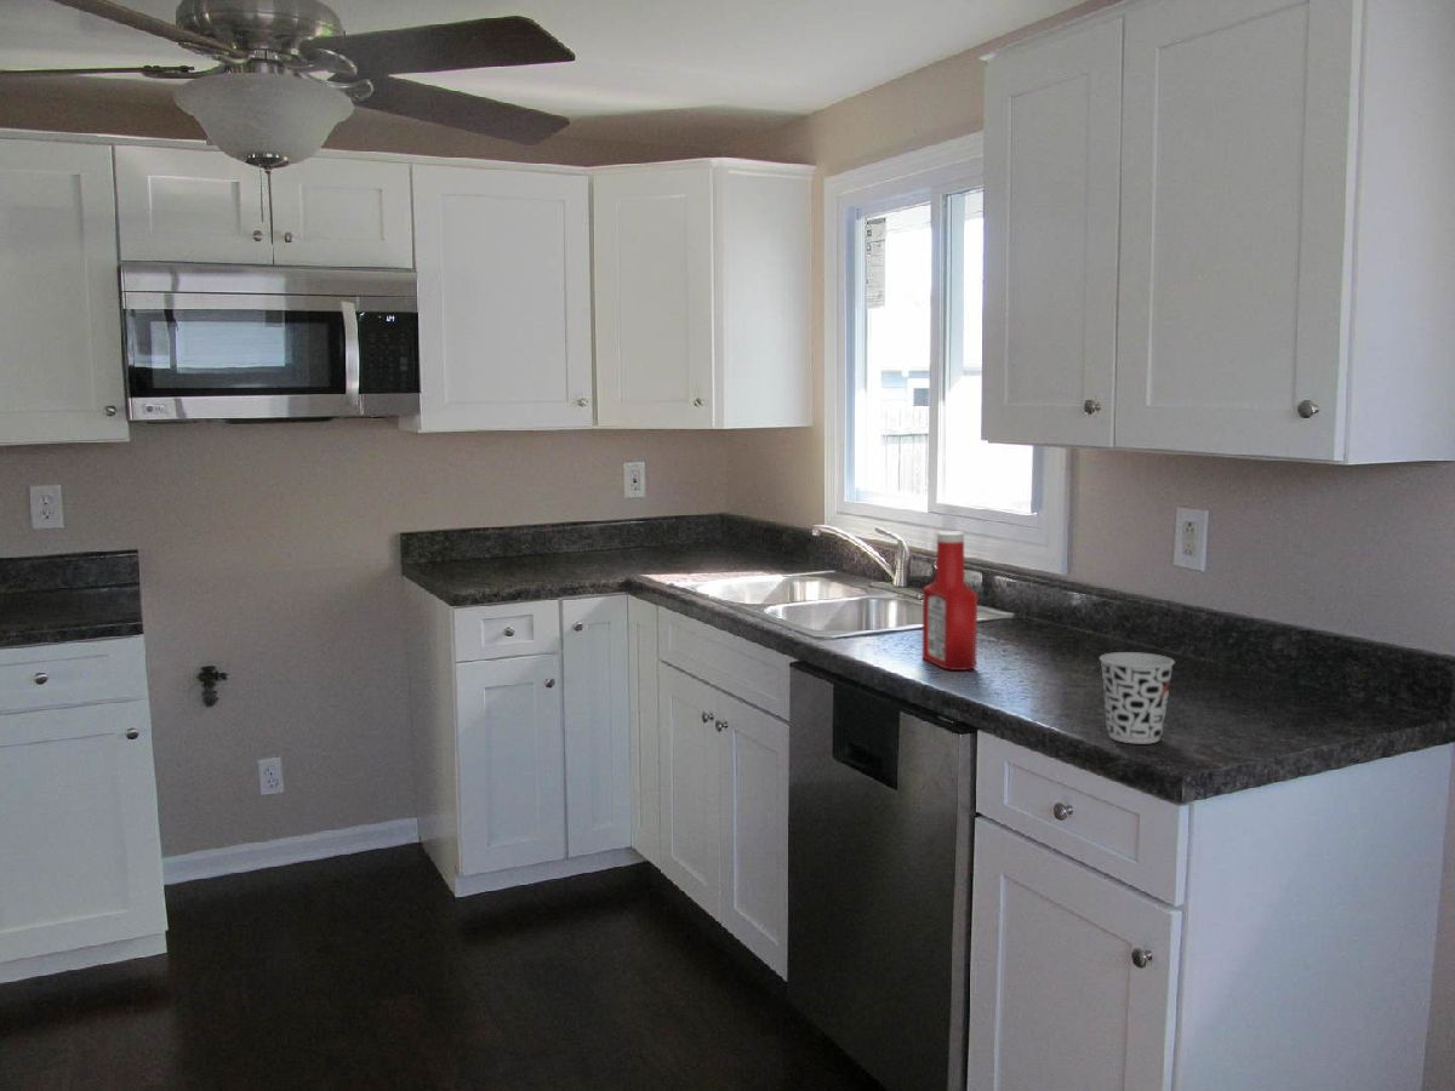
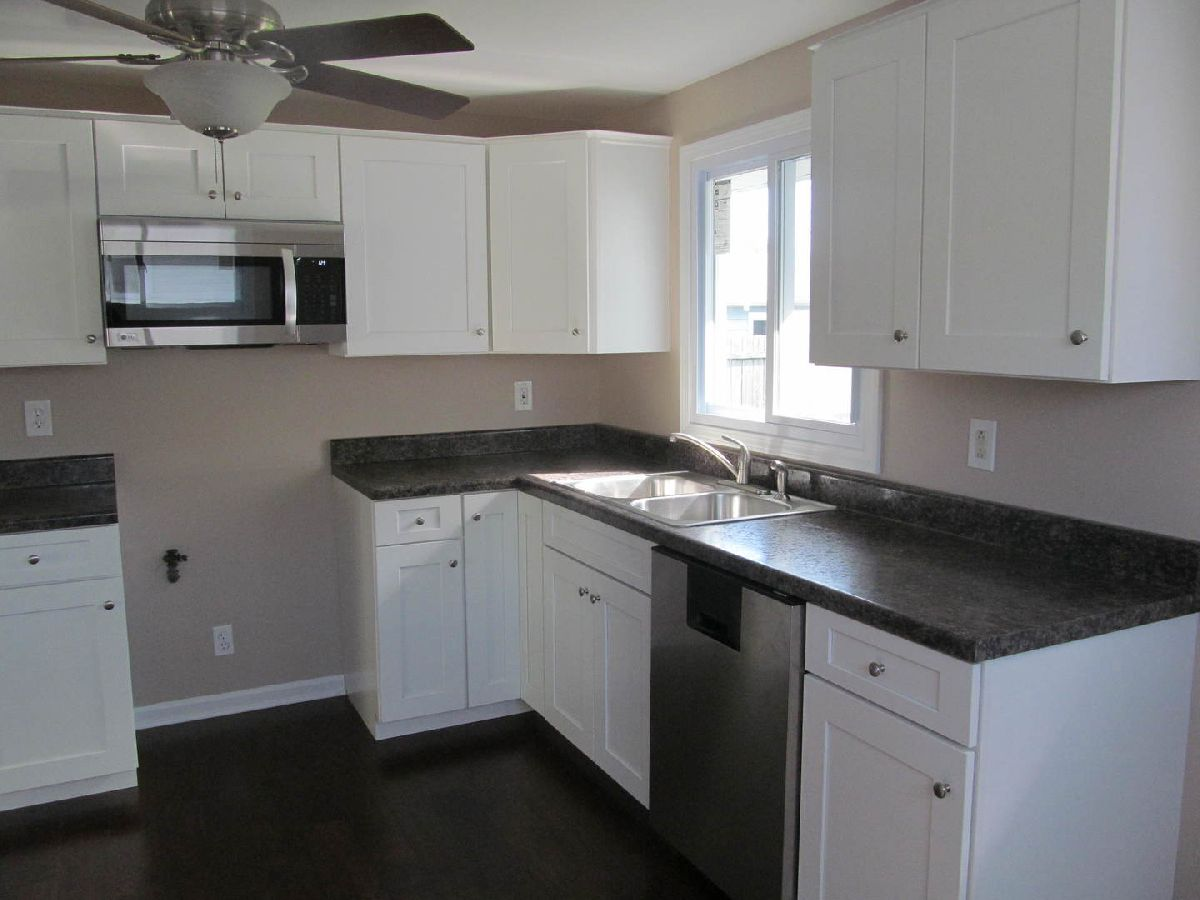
- soap bottle (949, 598)
- cup (1135, 698)
